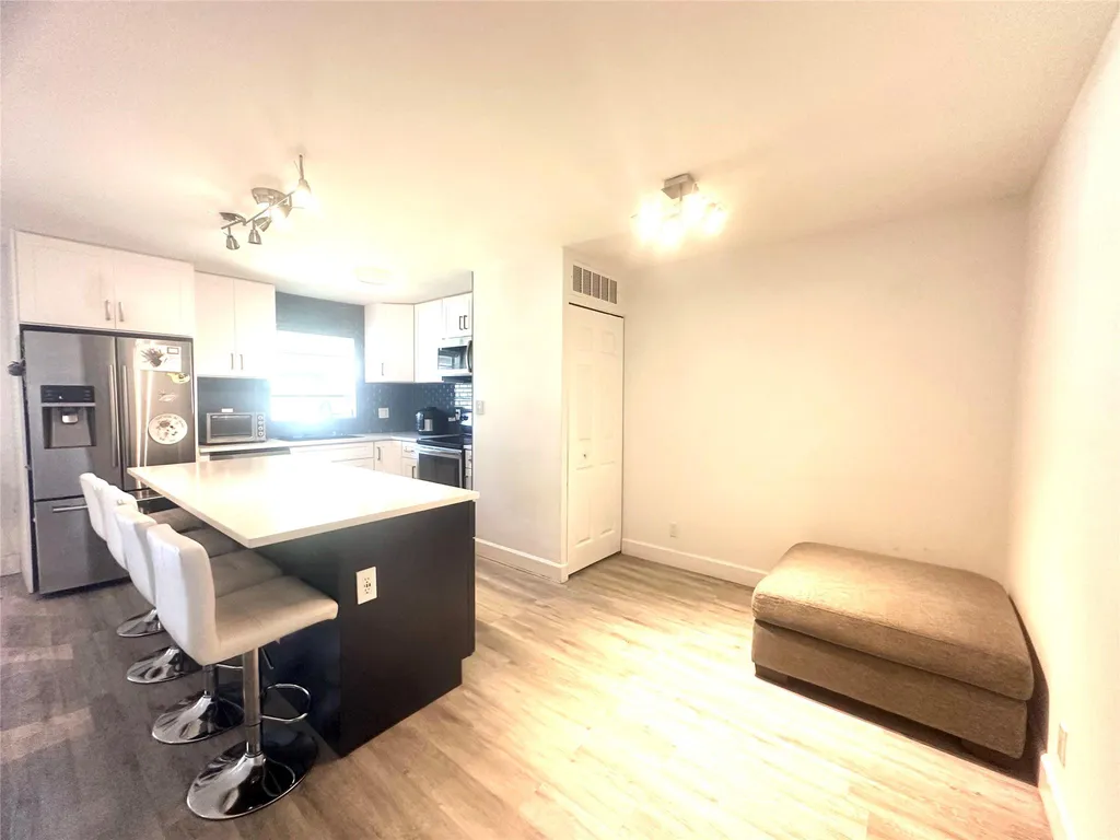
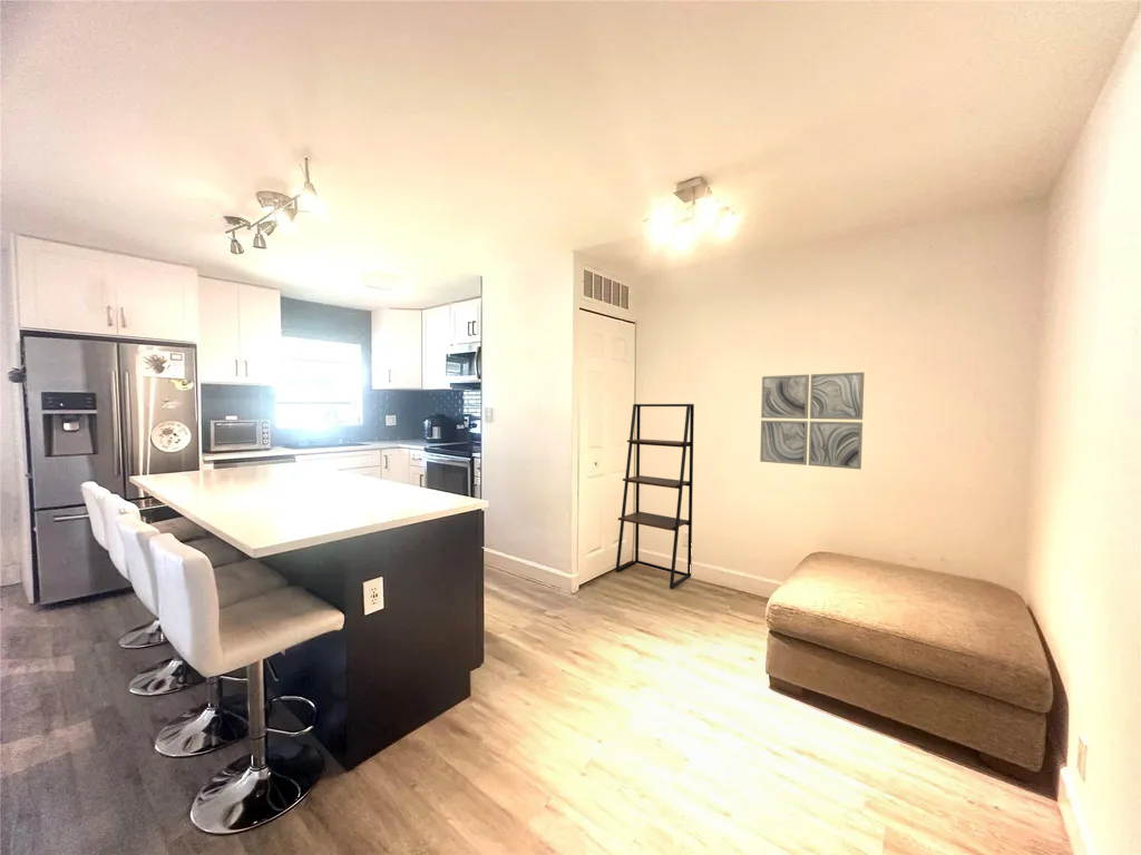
+ shelving unit (656, 485)
+ wall art (807, 421)
